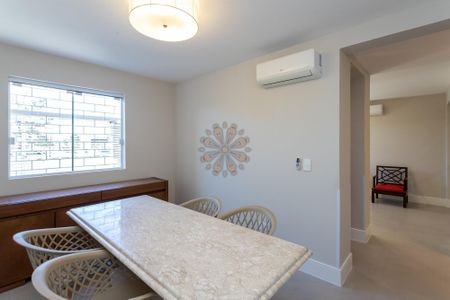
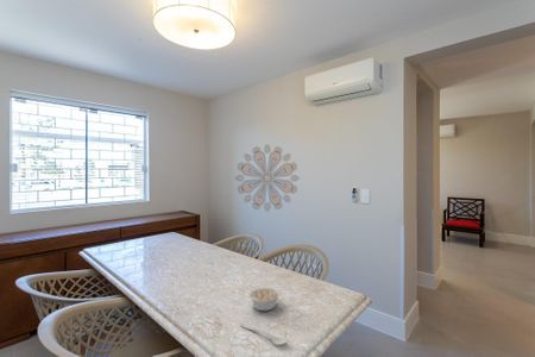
+ spoon (263, 332)
+ legume (265, 298)
